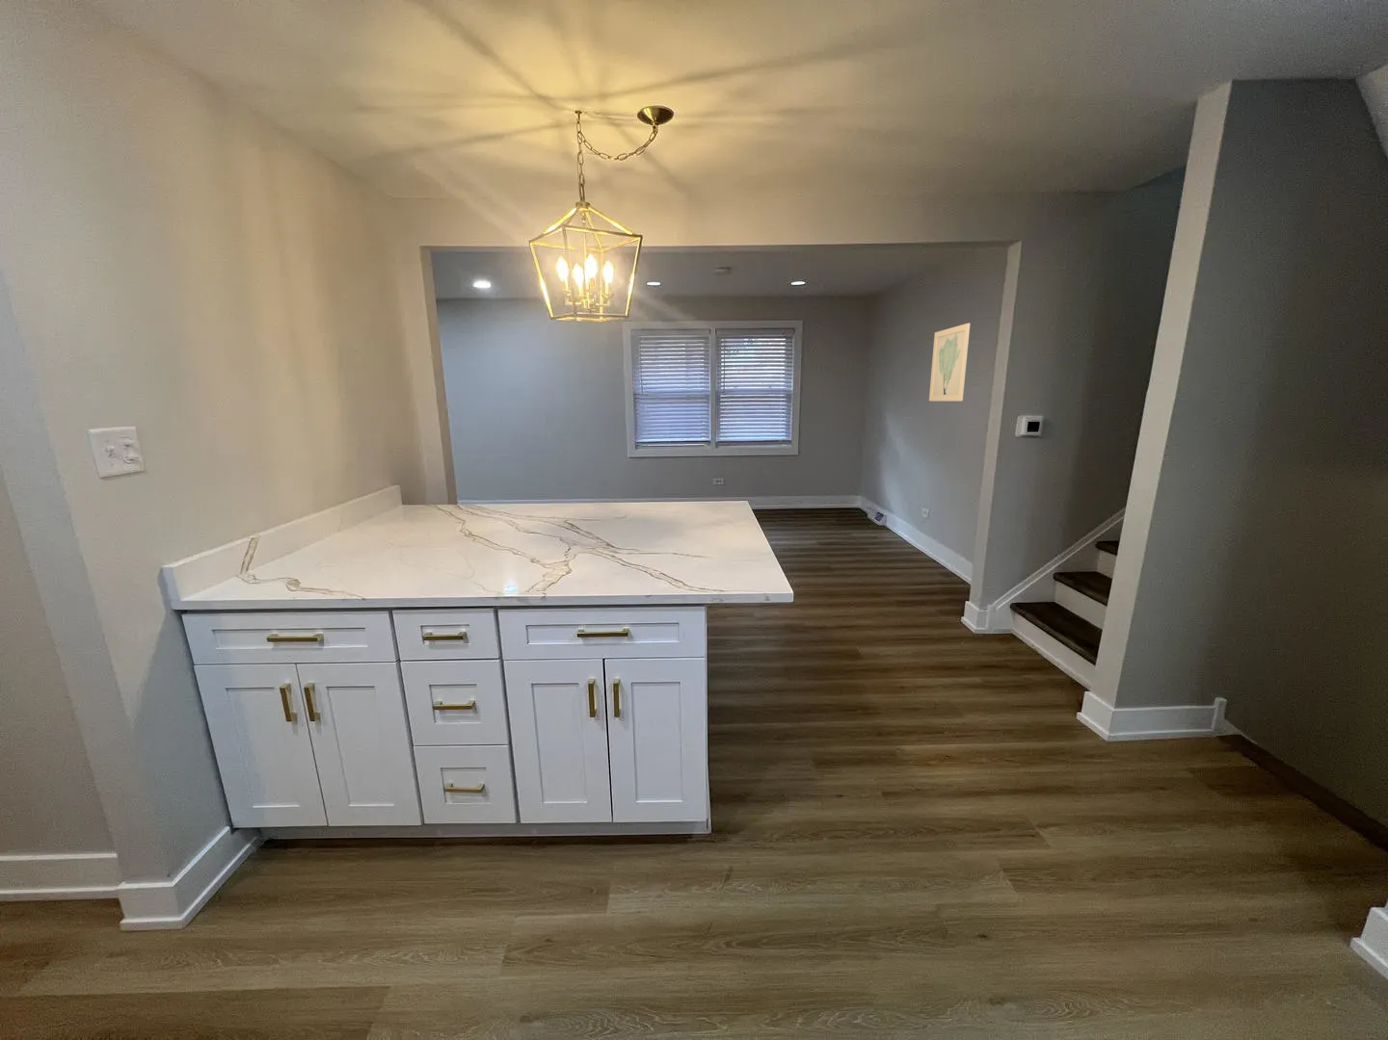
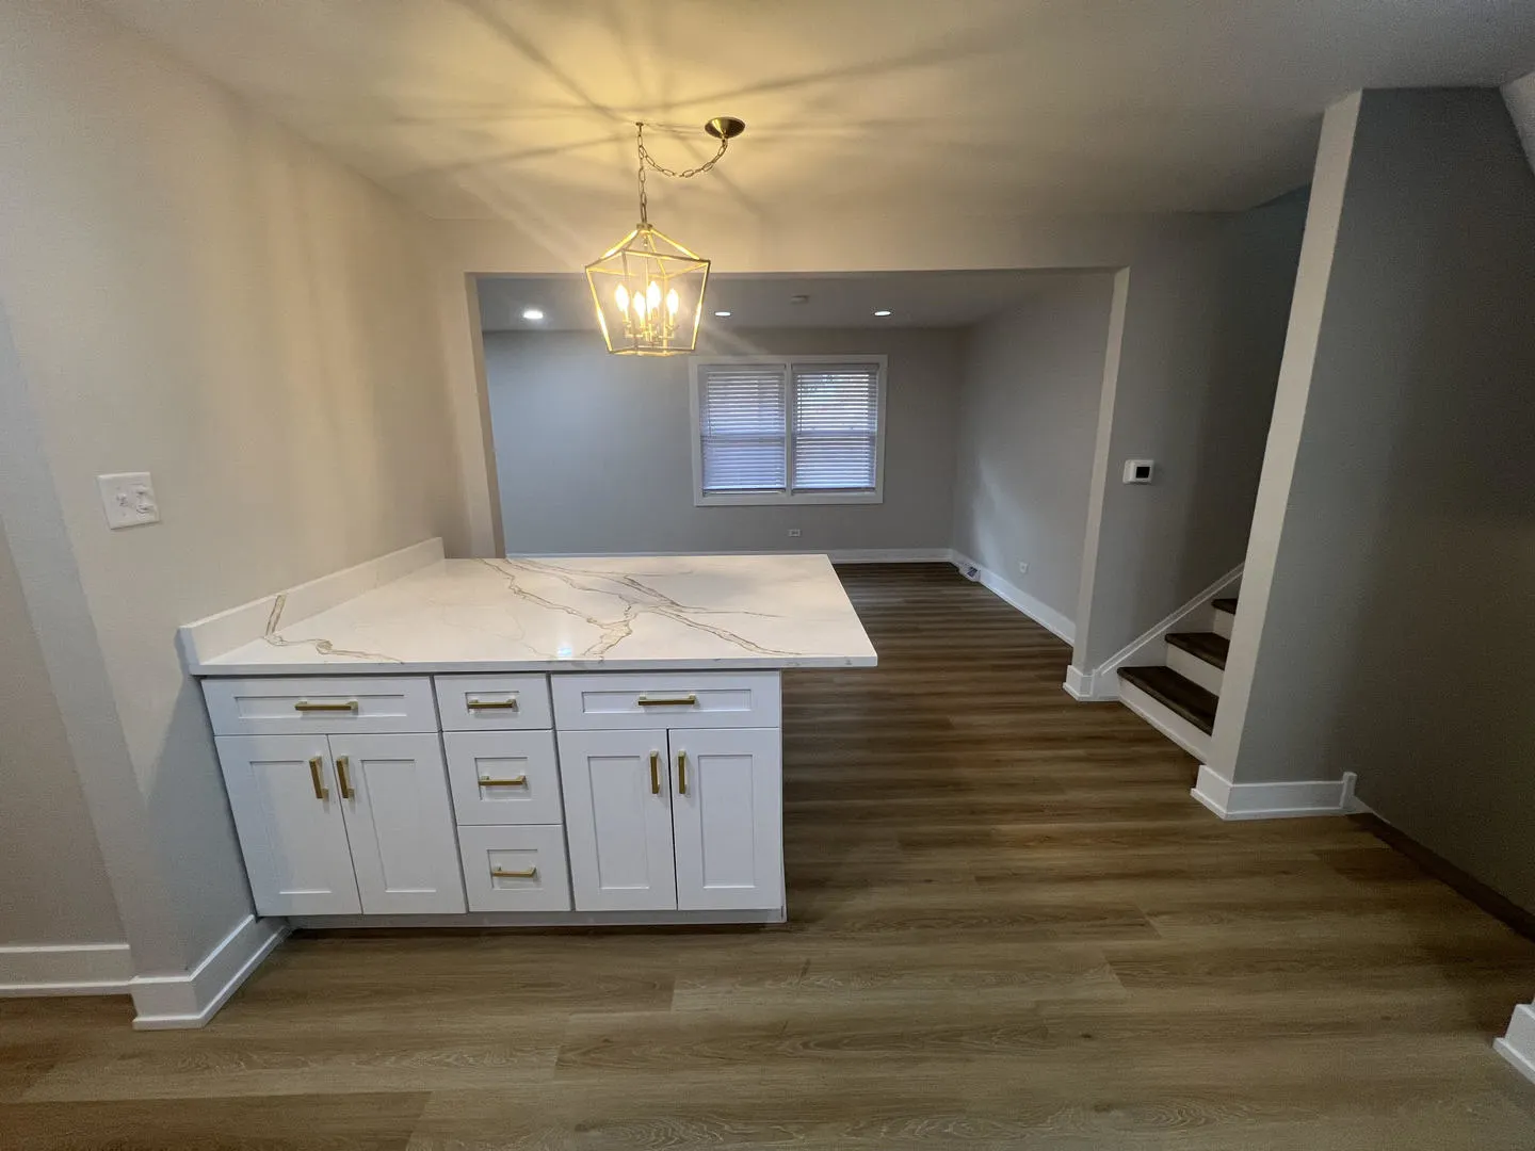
- wall art (948, 365)
